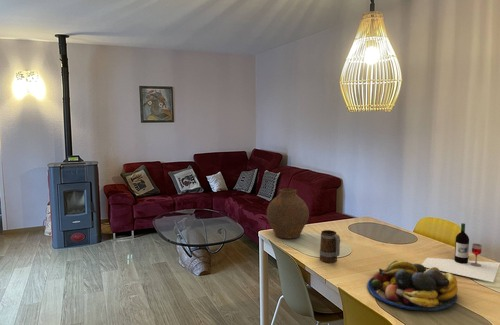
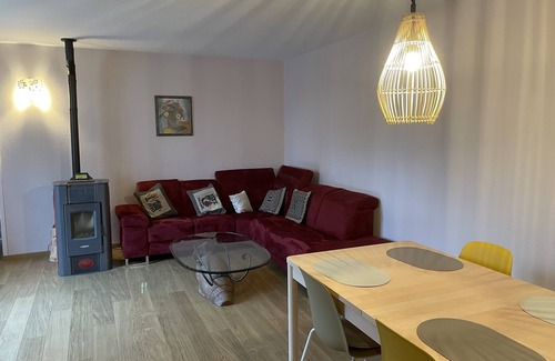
- vase (287, 212)
- wine bottle (461, 244)
- fruit bowl (410, 276)
- mug (330, 246)
